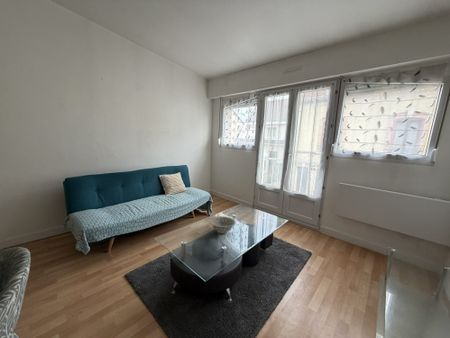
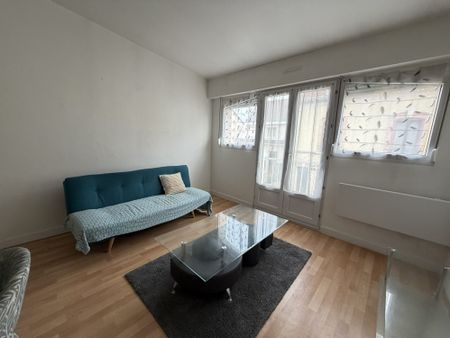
- decorative bowl (222, 225)
